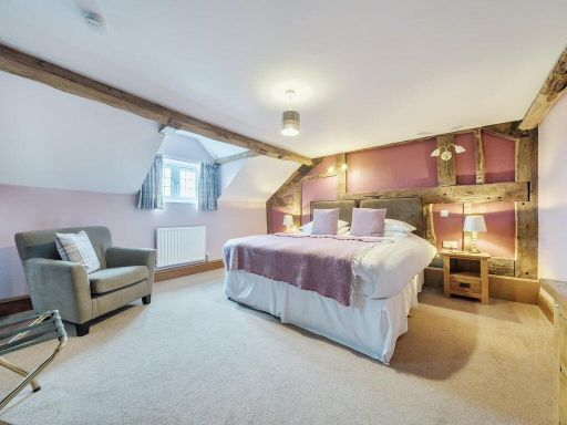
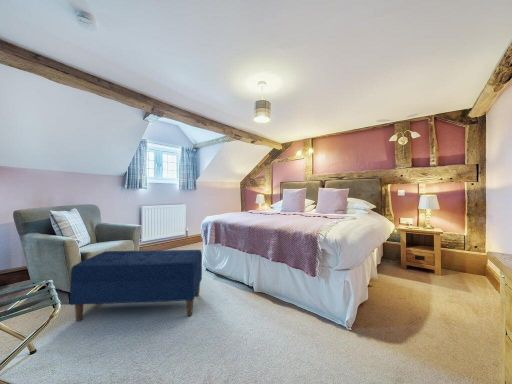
+ bench (144, 281)
